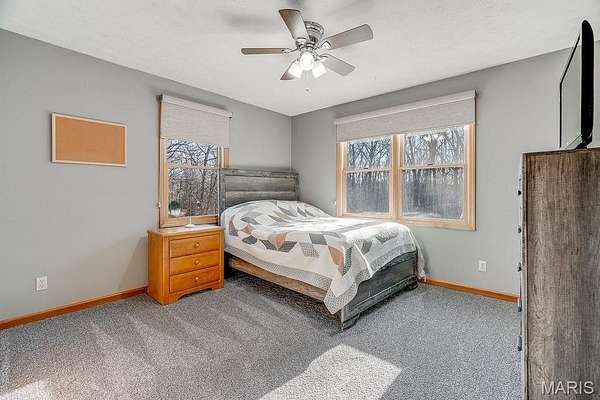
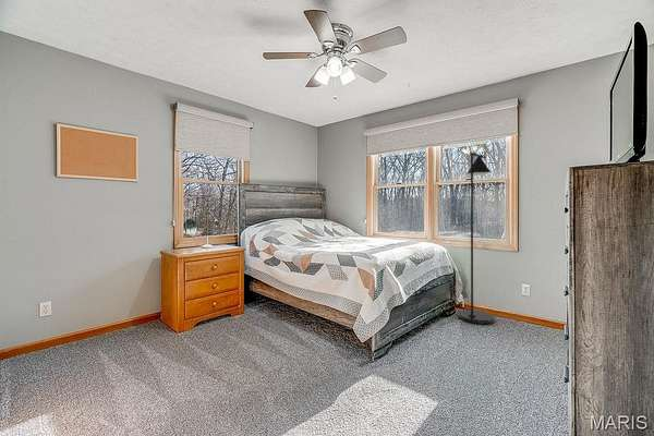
+ floor lamp (472, 235)
